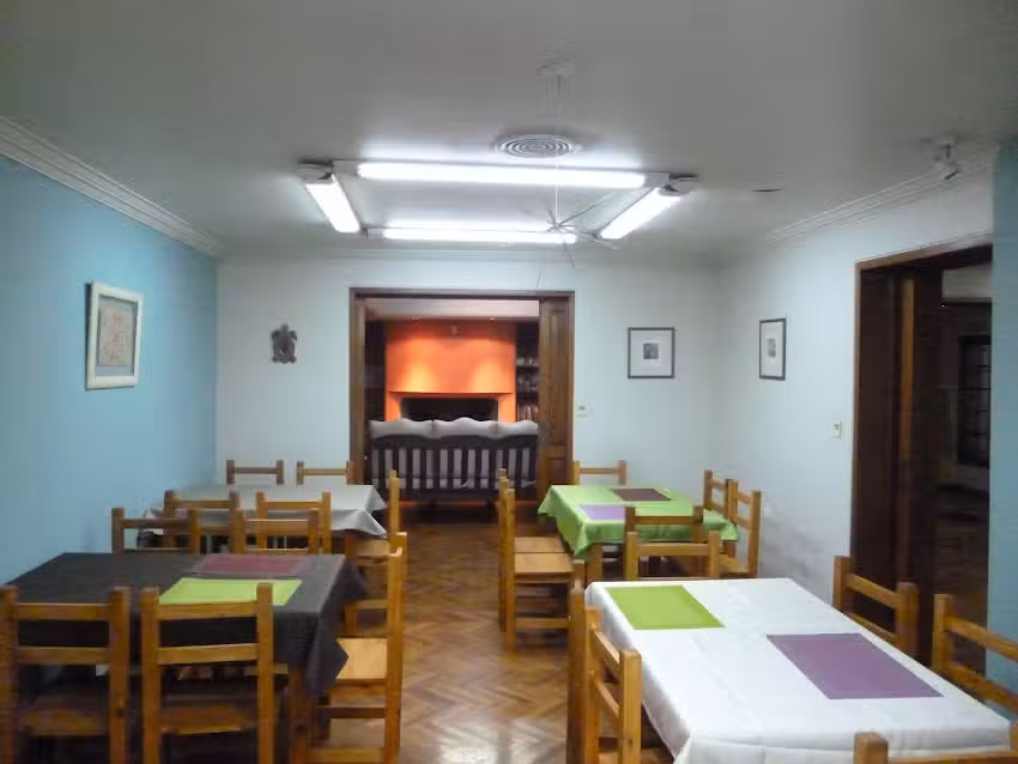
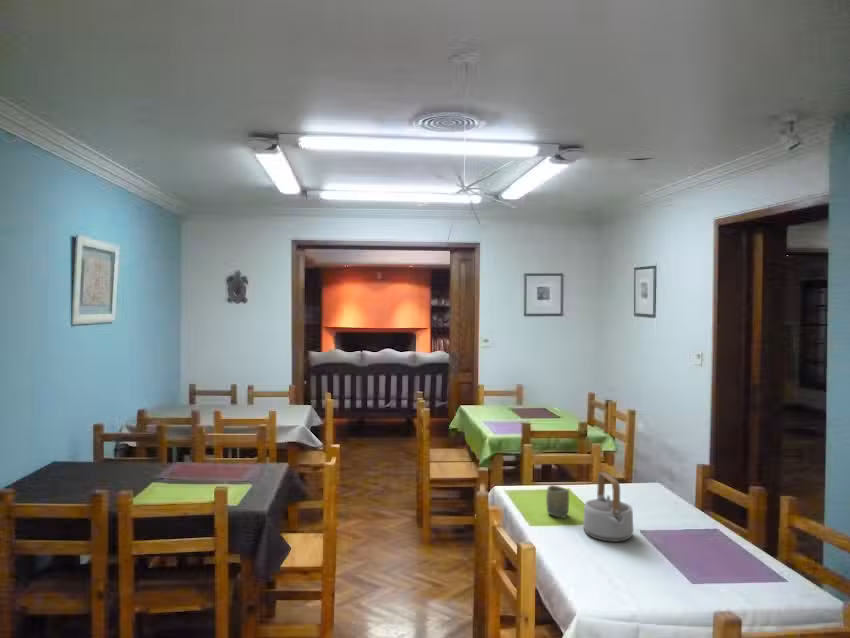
+ teapot (609, 506)
+ cup (557, 501)
